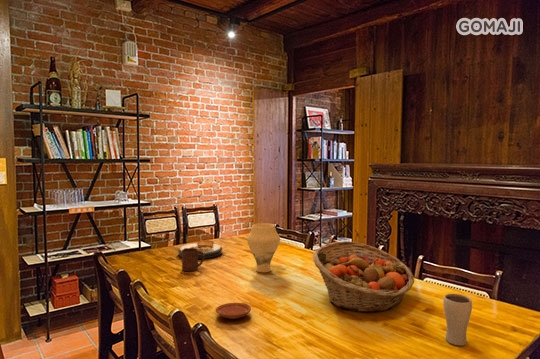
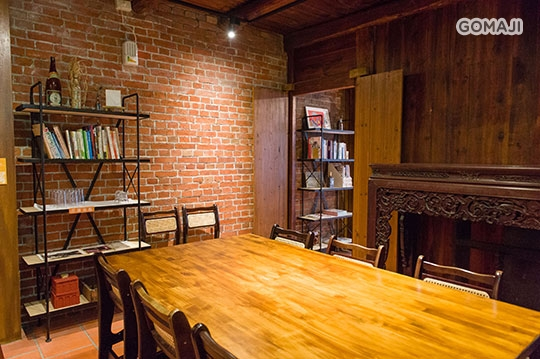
- cup (192, 259)
- fruit basket (362, 273)
- plate (233, 311)
- drinking glass (457, 320)
- vase (263, 247)
- plate (200, 248)
